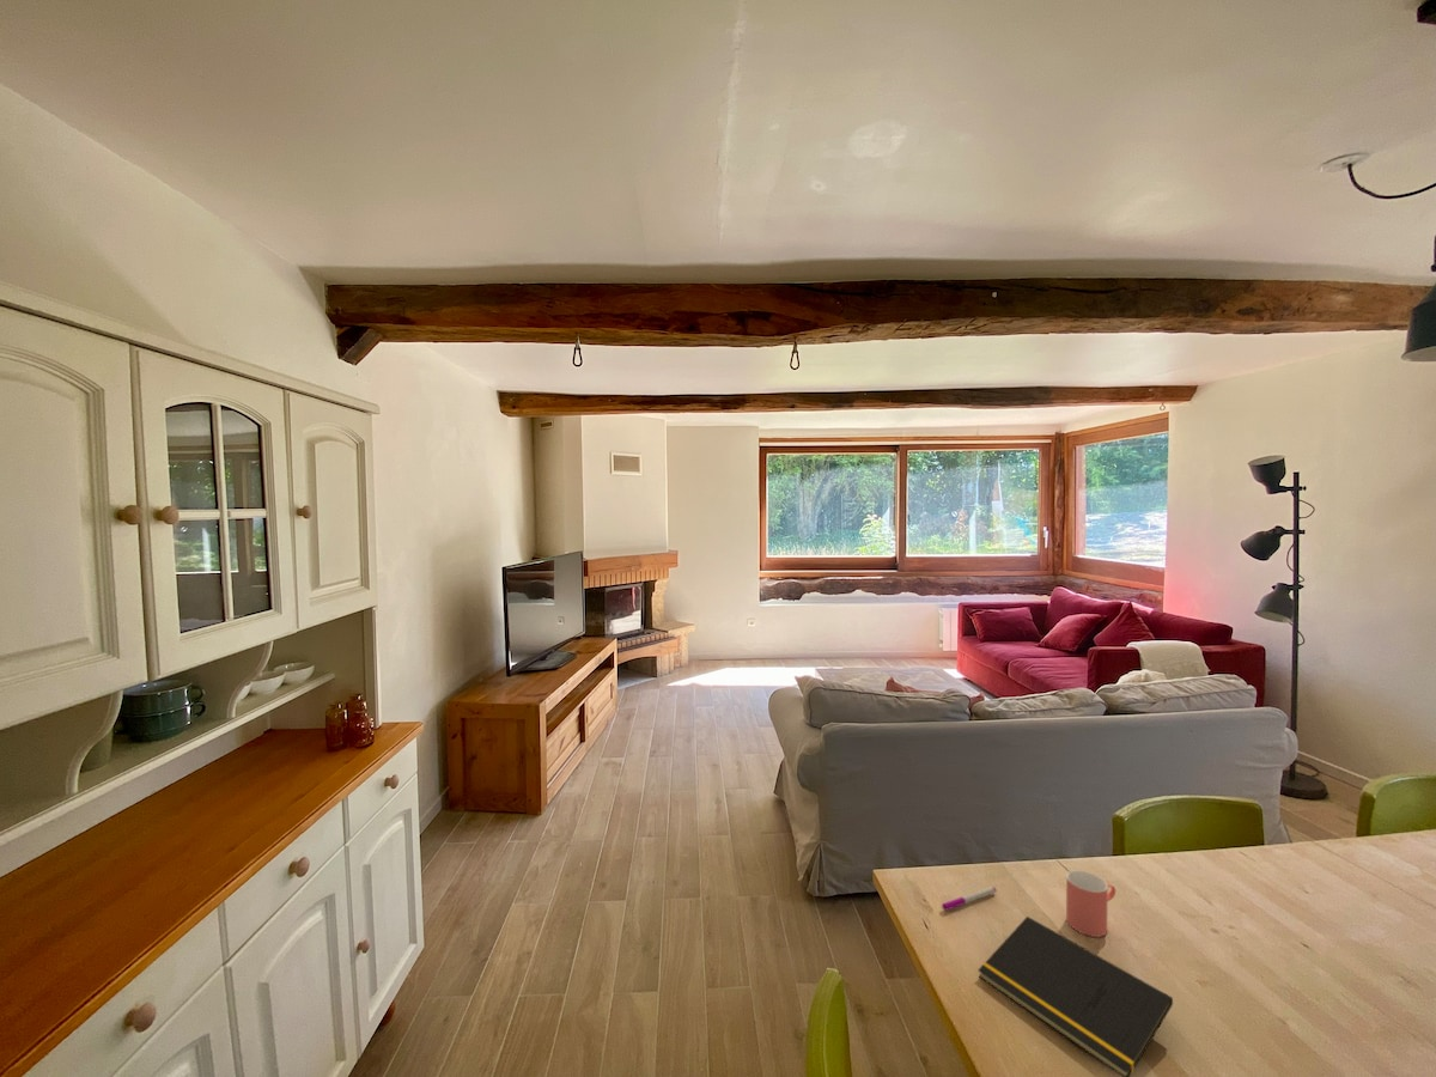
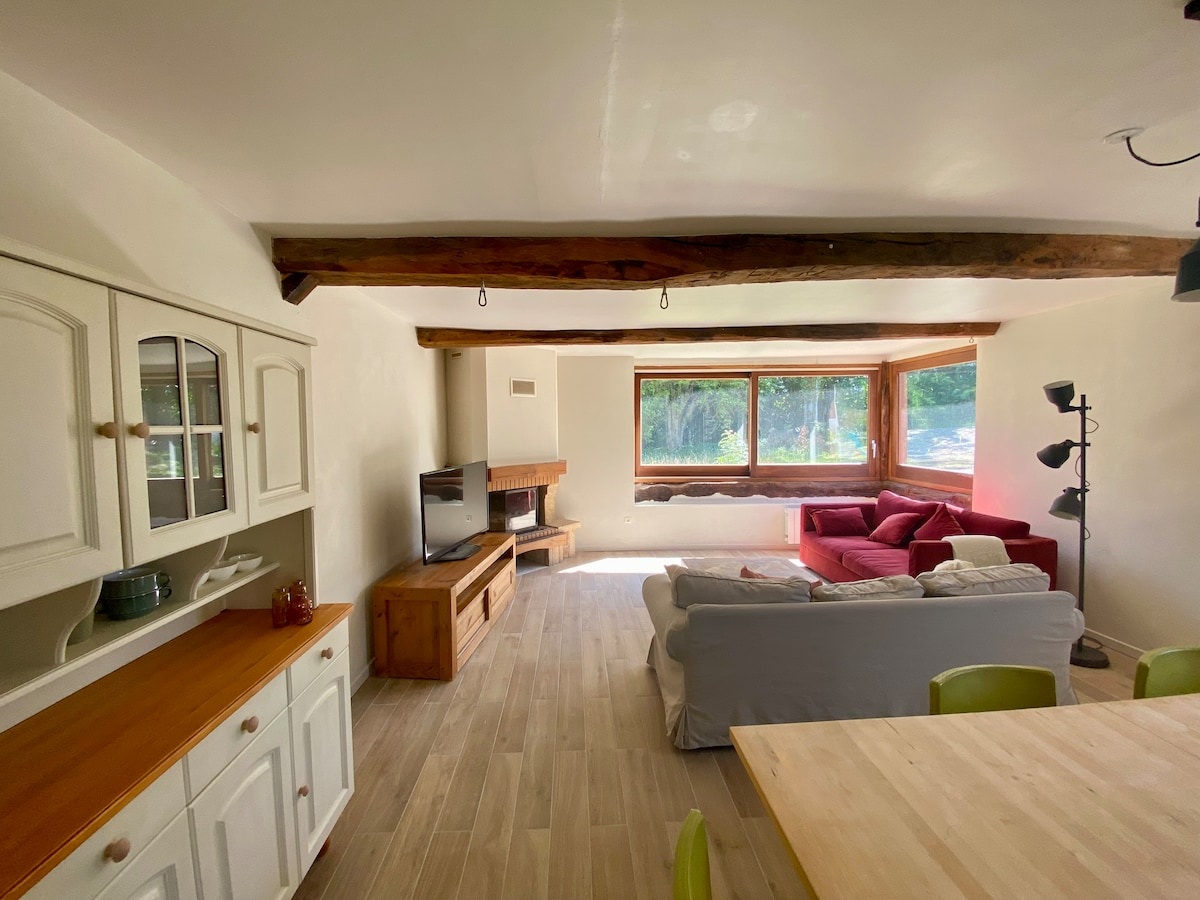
- cup (1093, 901)
- pen (969, 898)
- notepad (1070, 986)
